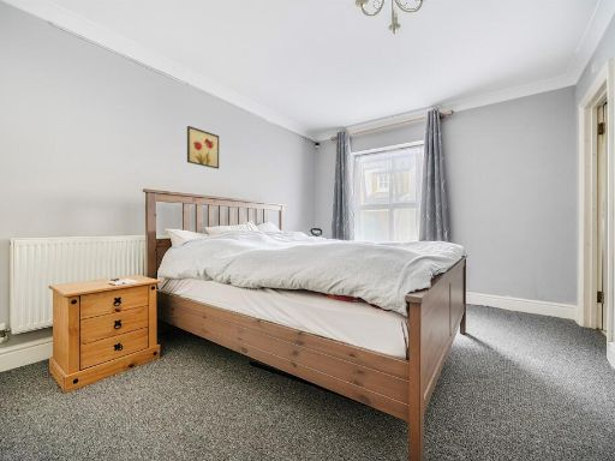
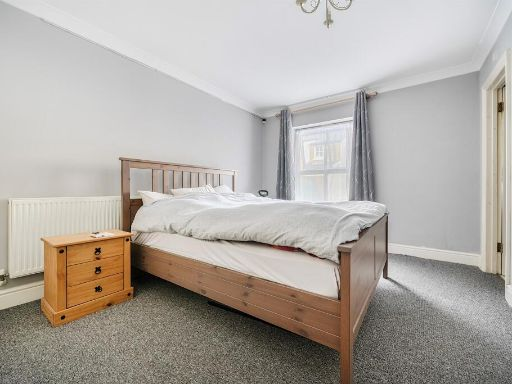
- wall art (203, 148)
